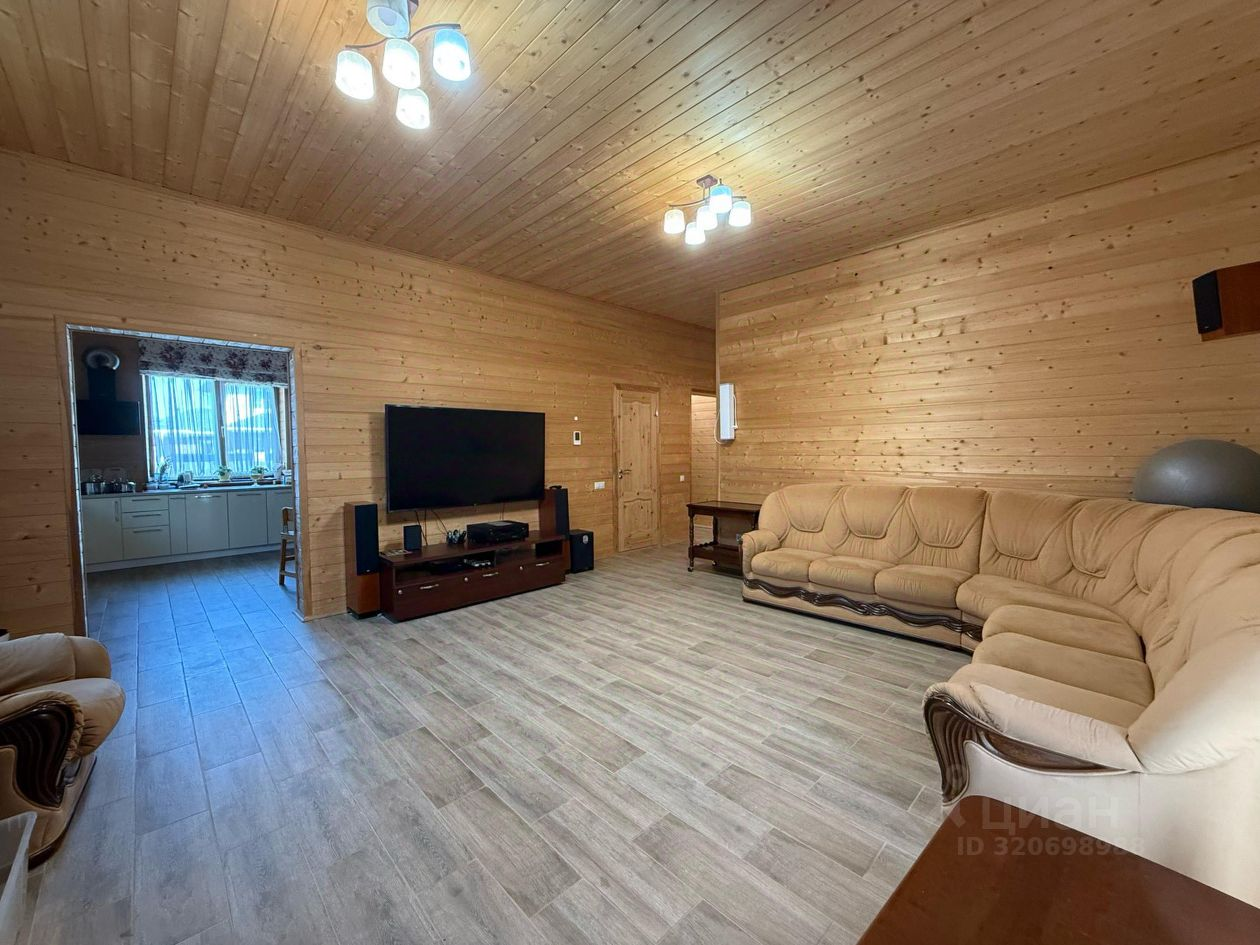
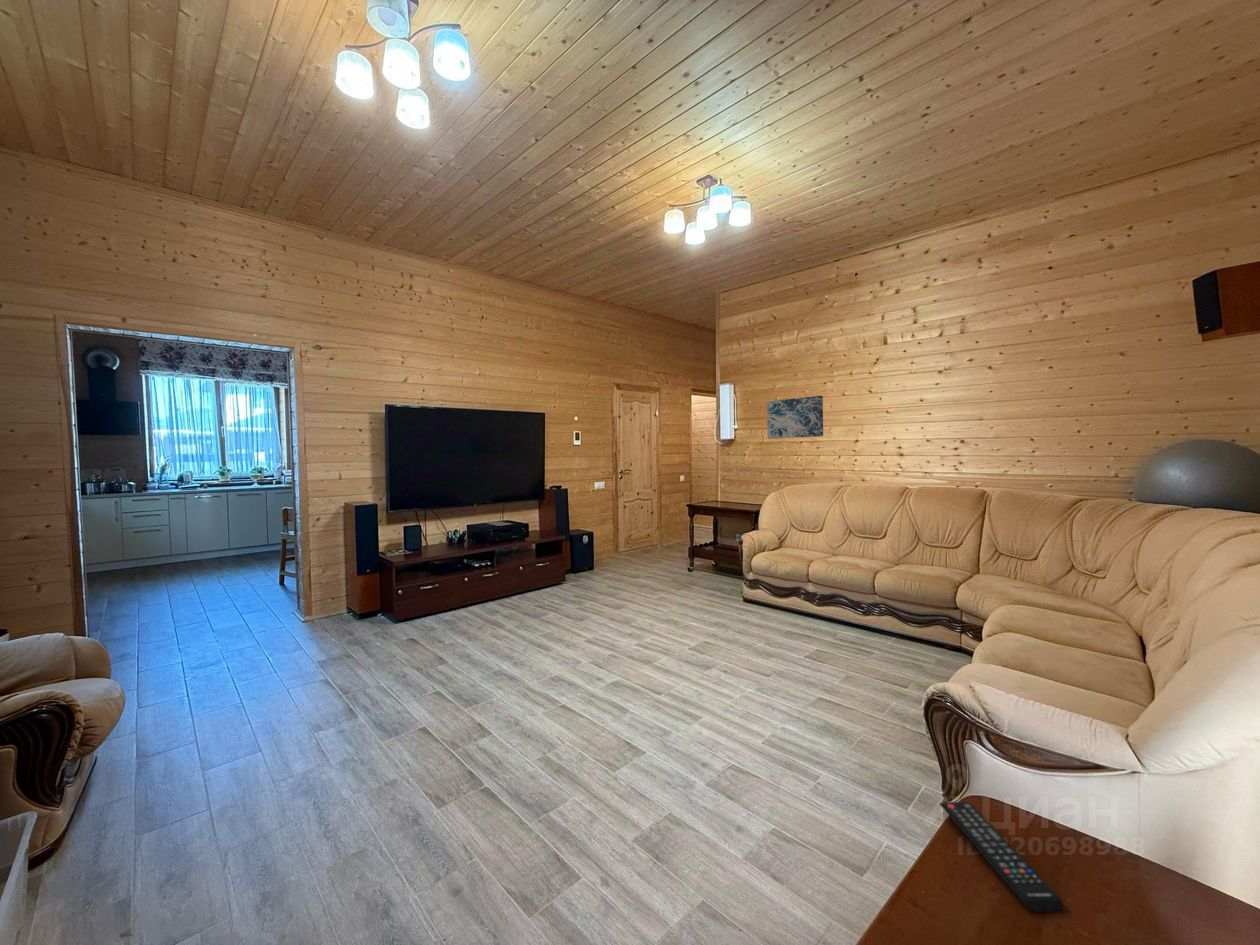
+ remote control (993, 849)
+ wall art (794, 418)
